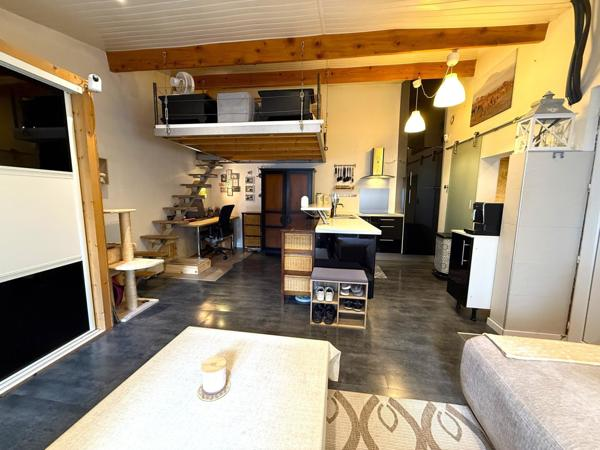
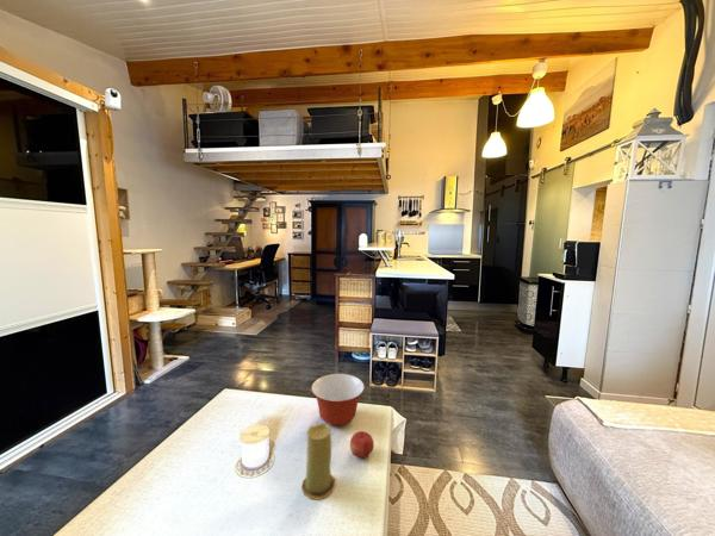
+ mixing bowl (337, 401)
+ candle (318, 457)
+ fruit (361, 443)
